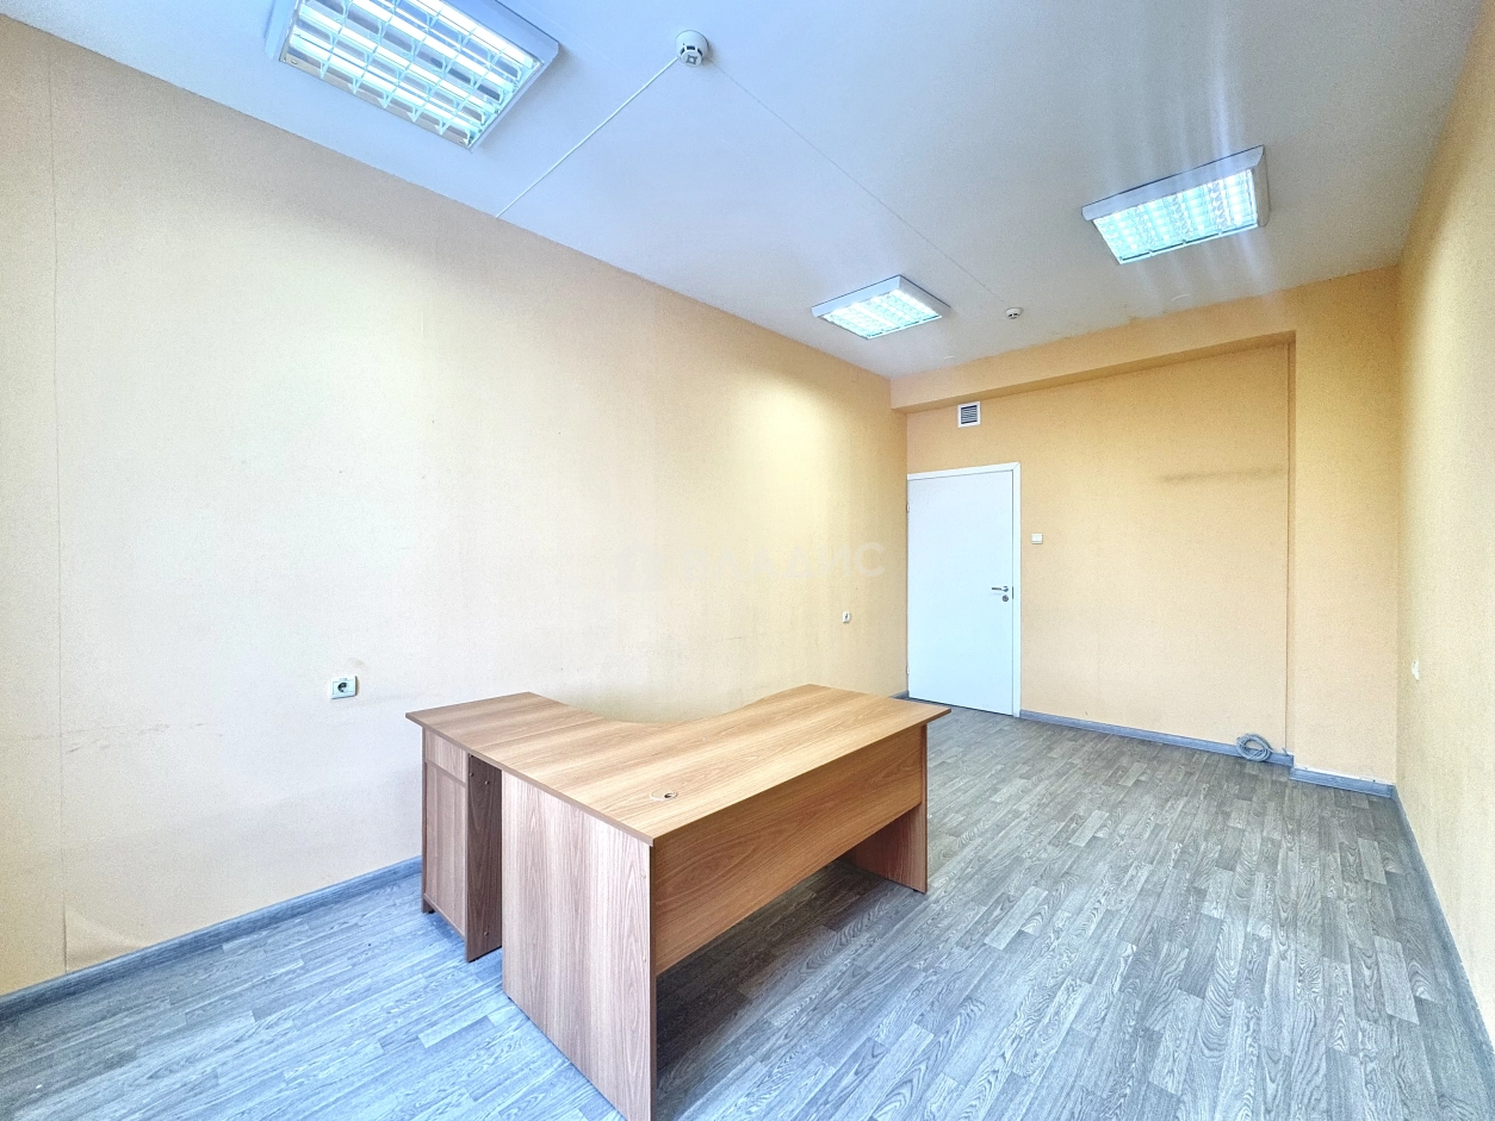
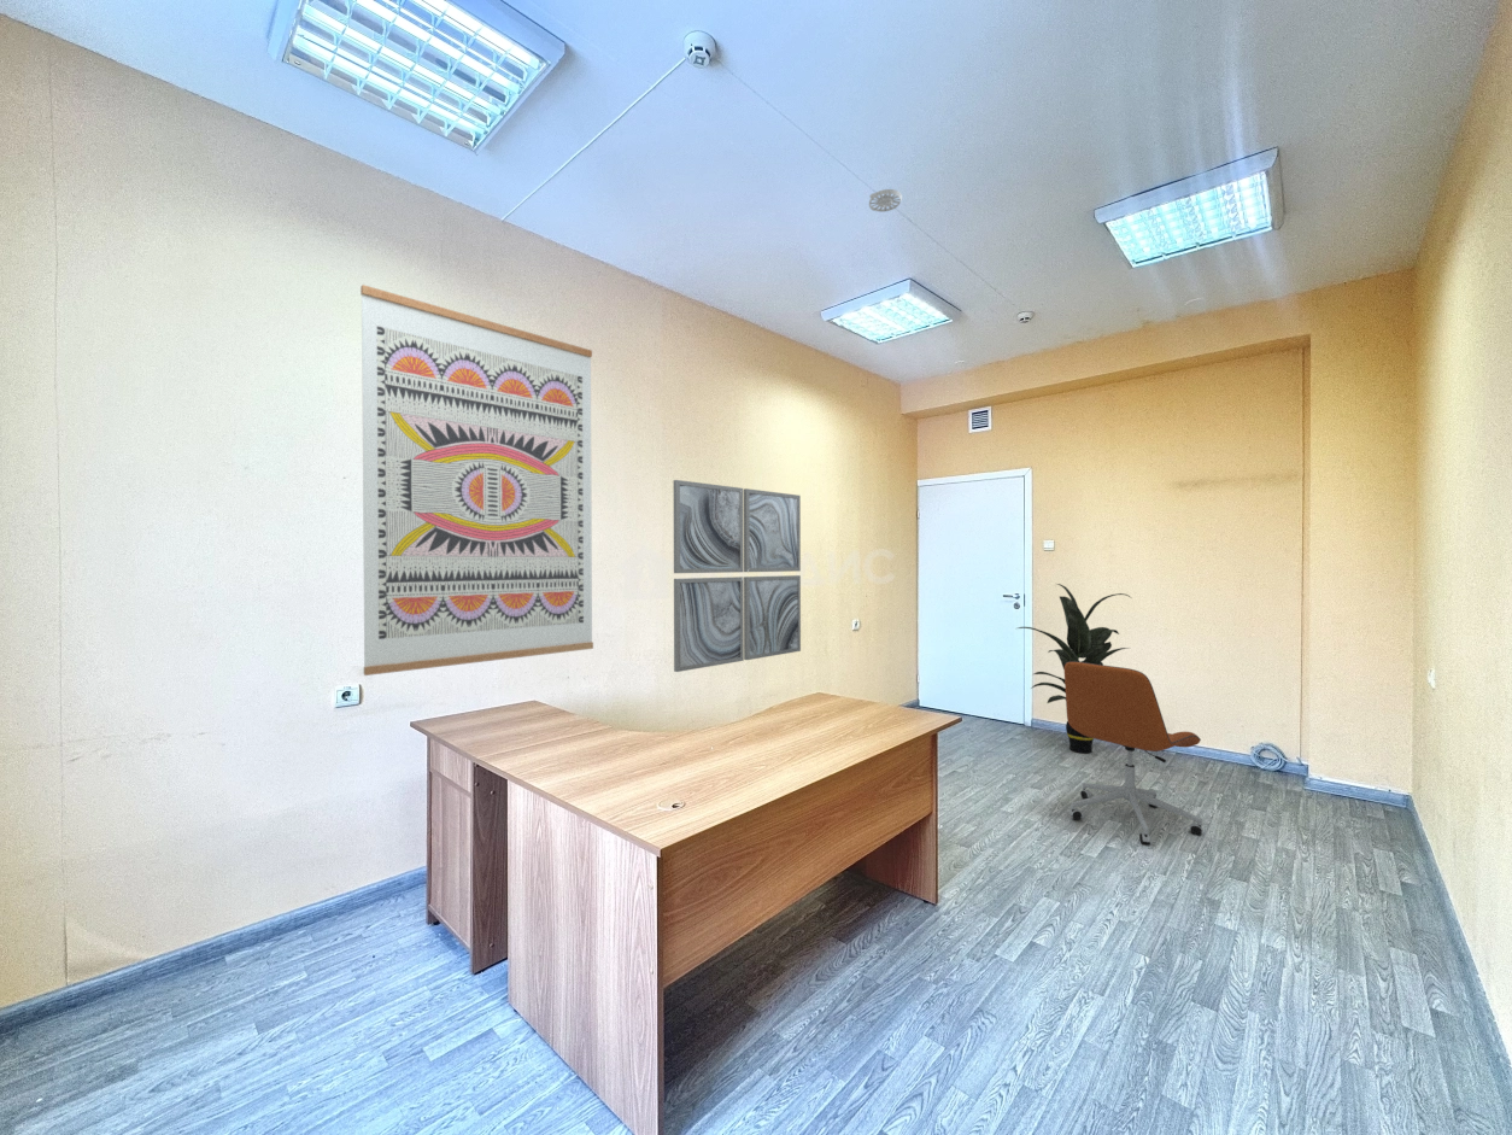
+ wall art (492, 491)
+ indoor plant (1077, 661)
+ wall art (744, 577)
+ smoke detector (885, 201)
+ office chair (1129, 739)
